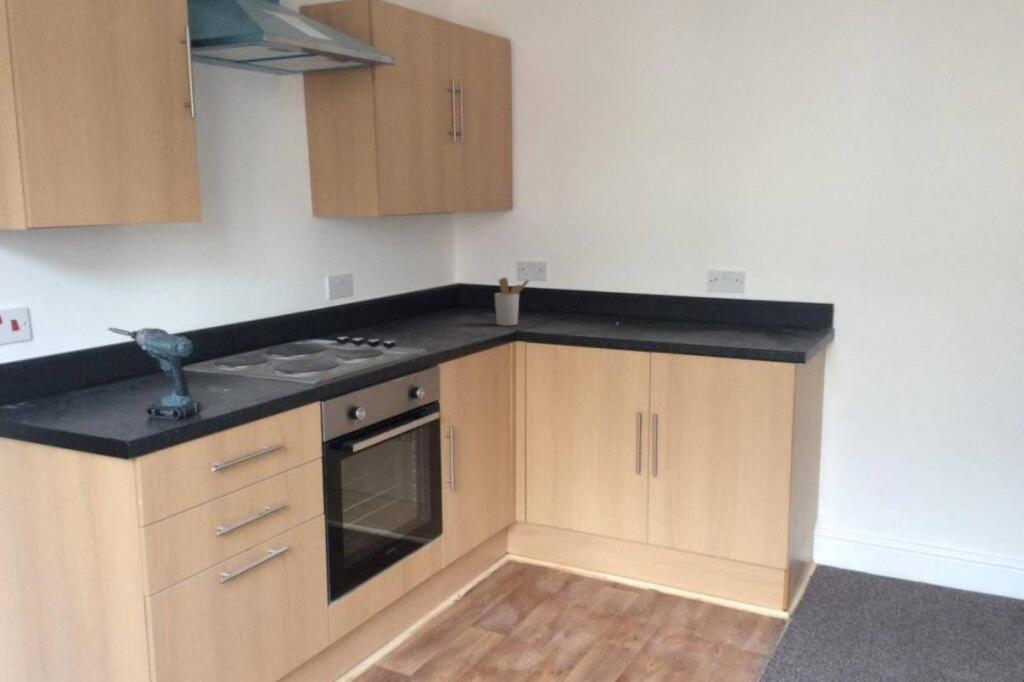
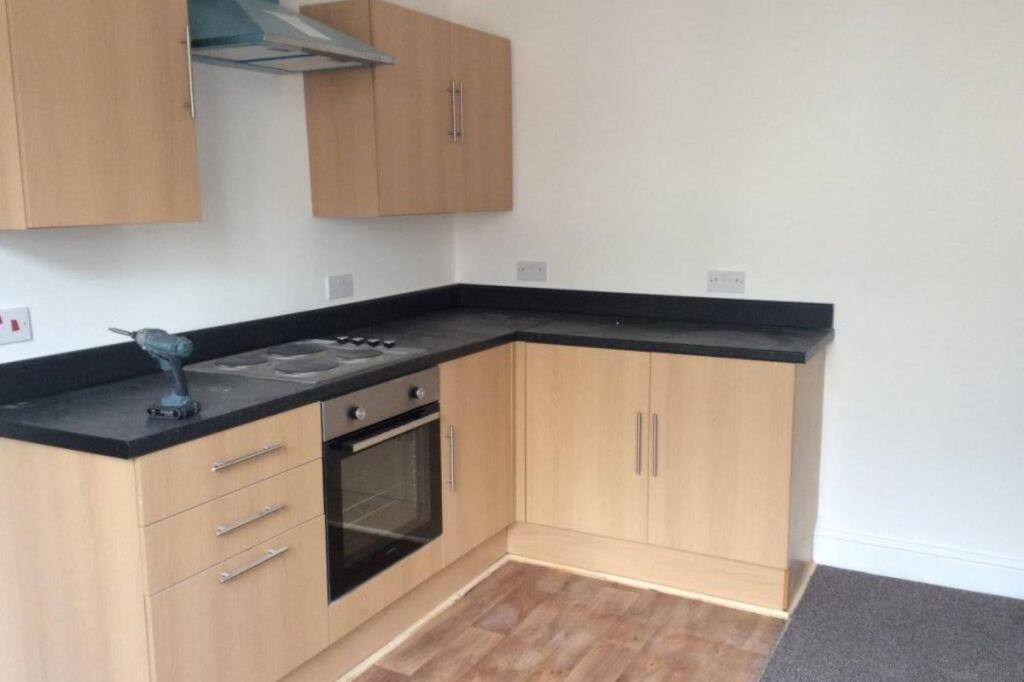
- utensil holder (513, 301)
